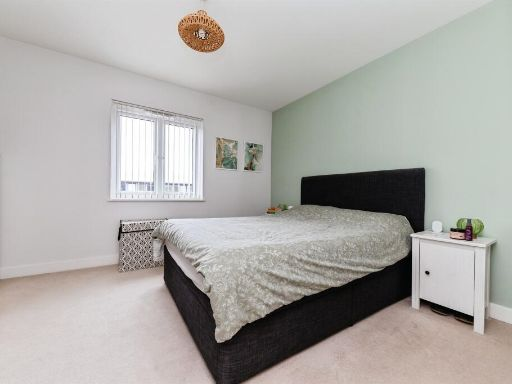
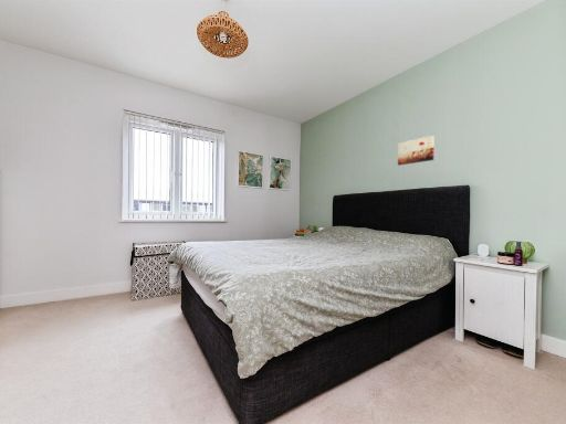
+ wall art (415, 151)
